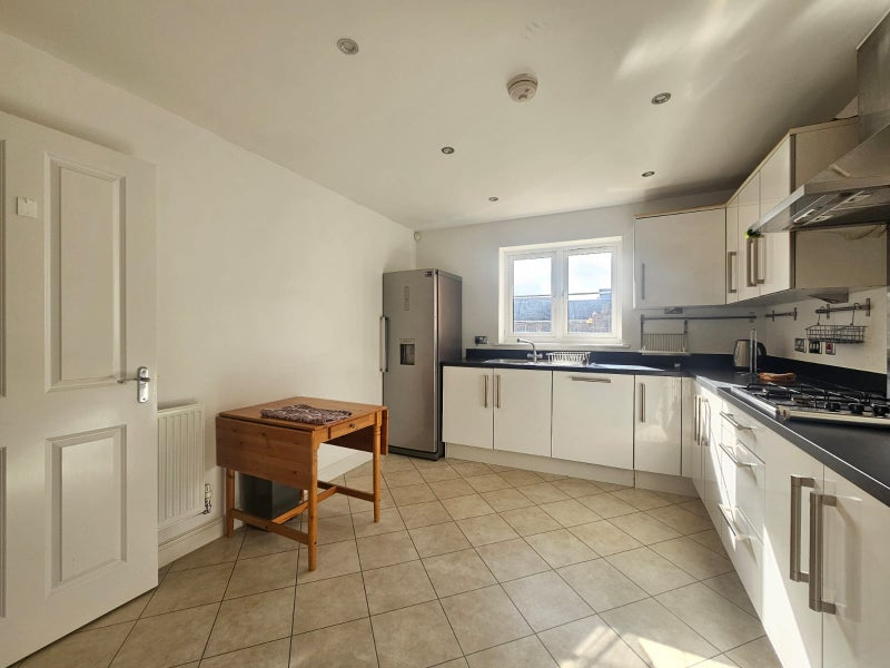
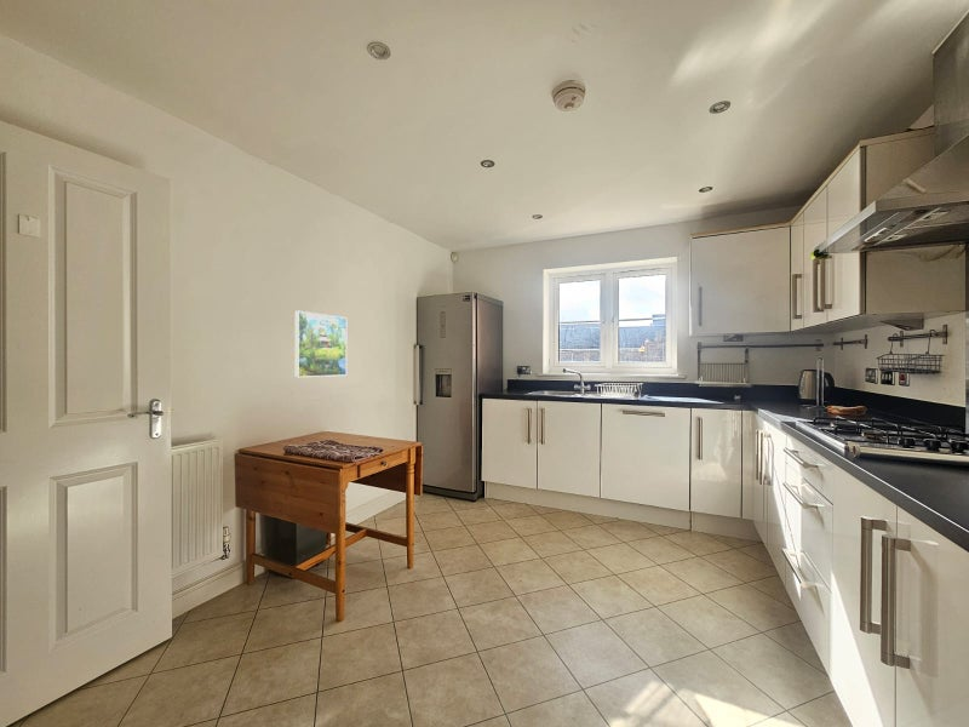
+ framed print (322, 345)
